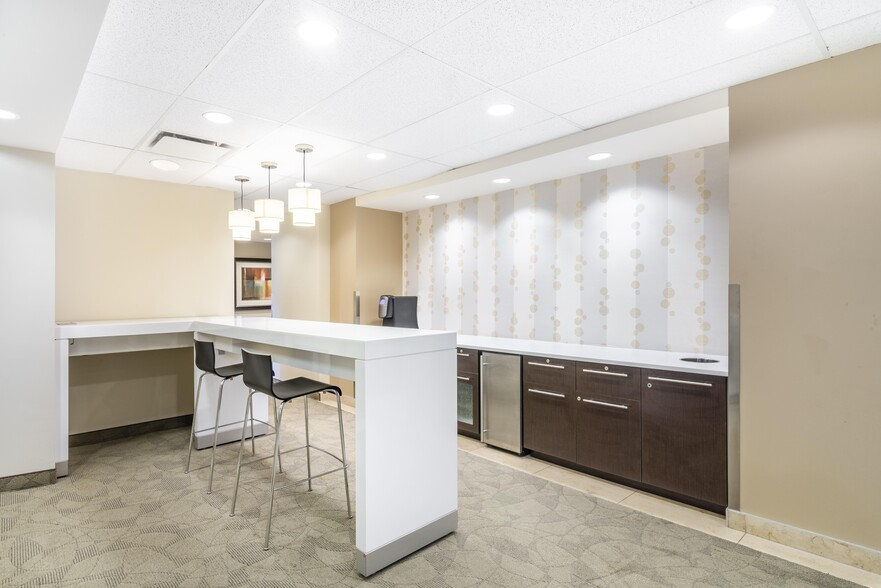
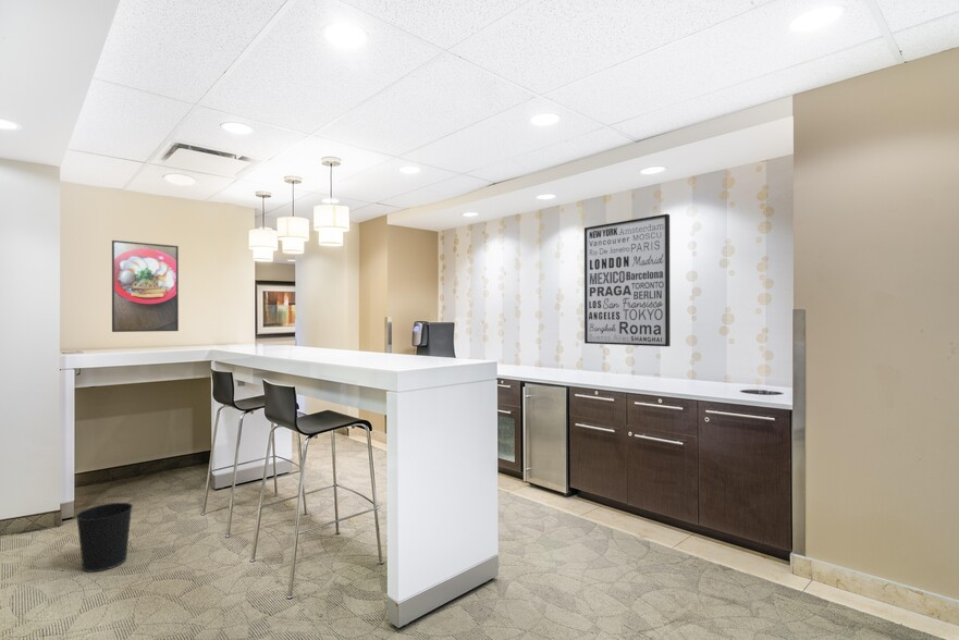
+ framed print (146, 287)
+ wastebasket (104, 537)
+ wall art (624, 283)
